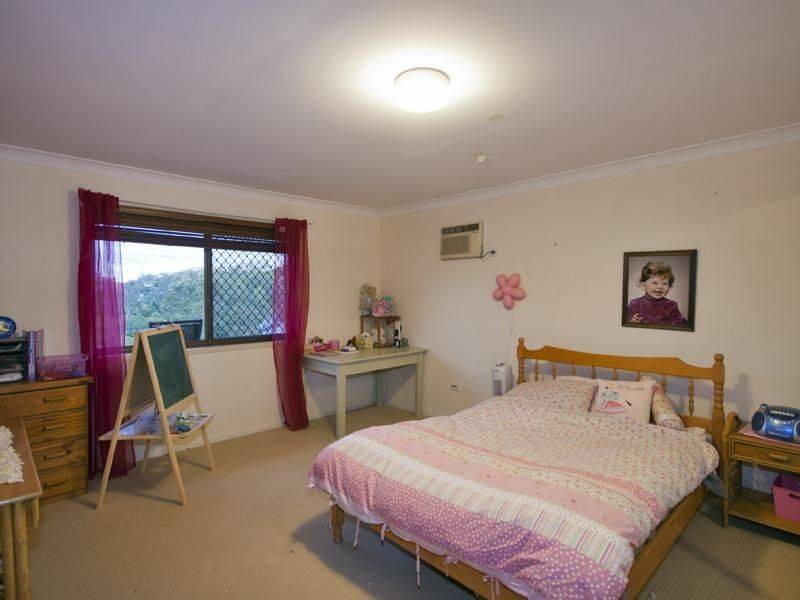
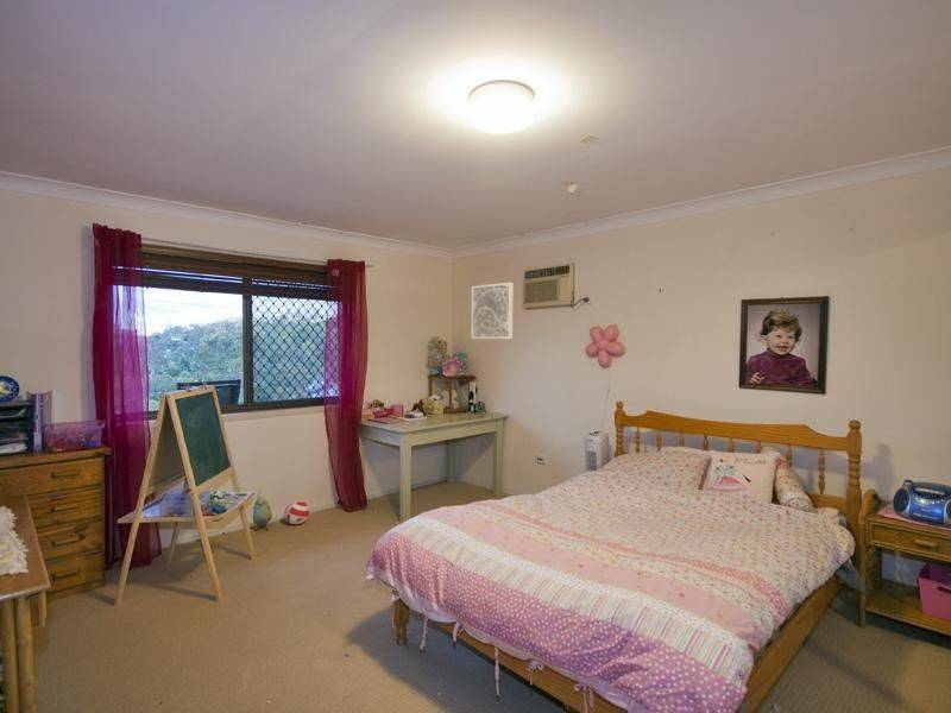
+ wall art (491, 311)
+ ball (296, 512)
+ plush toy (262, 509)
